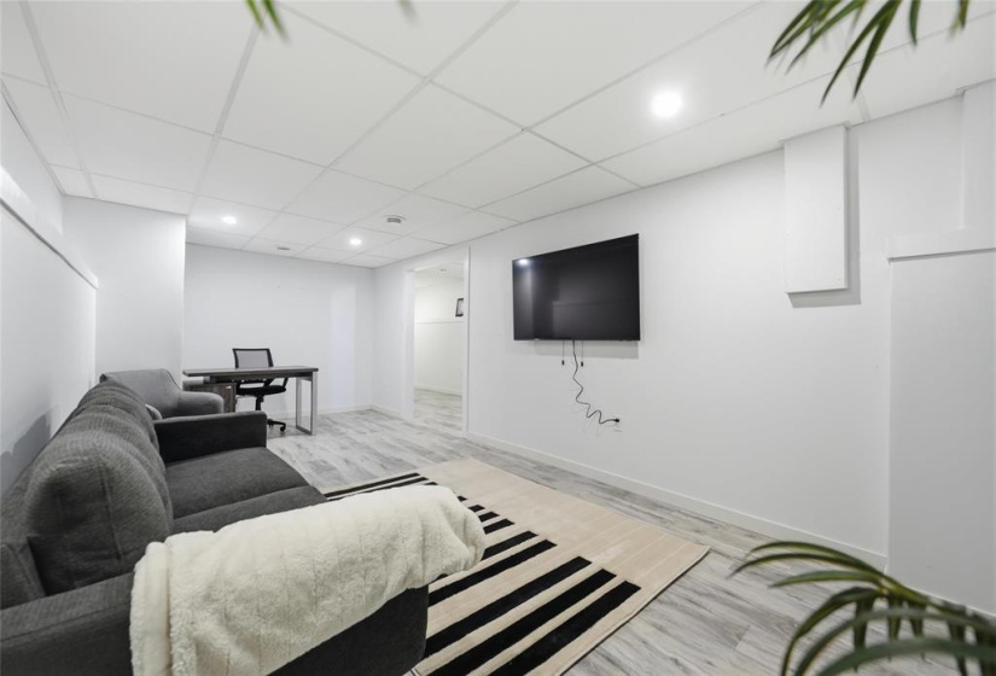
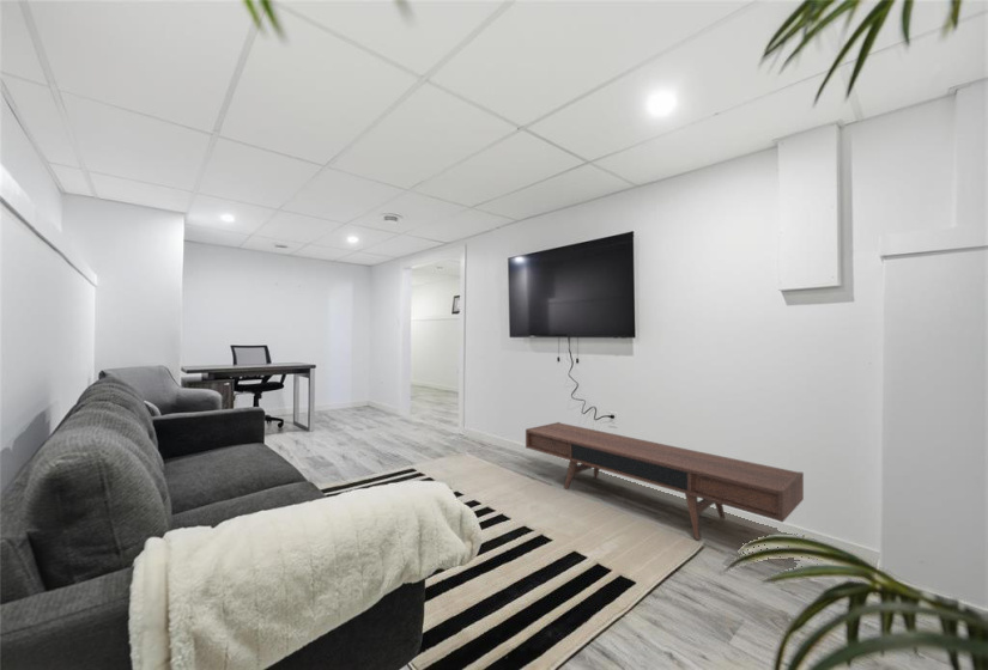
+ media console (638, 474)
